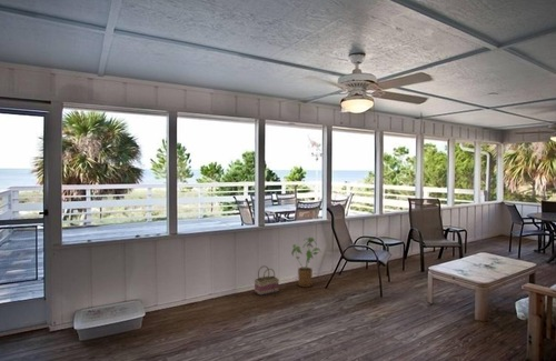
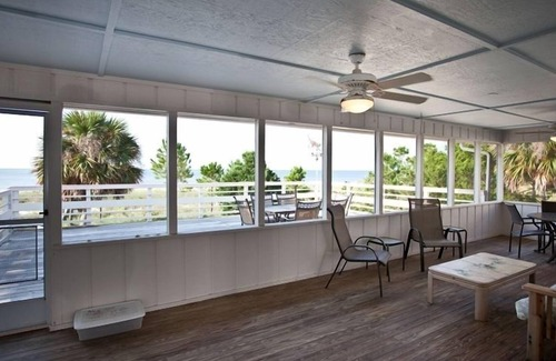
- basket (266, 279)
- house plant (307, 261)
